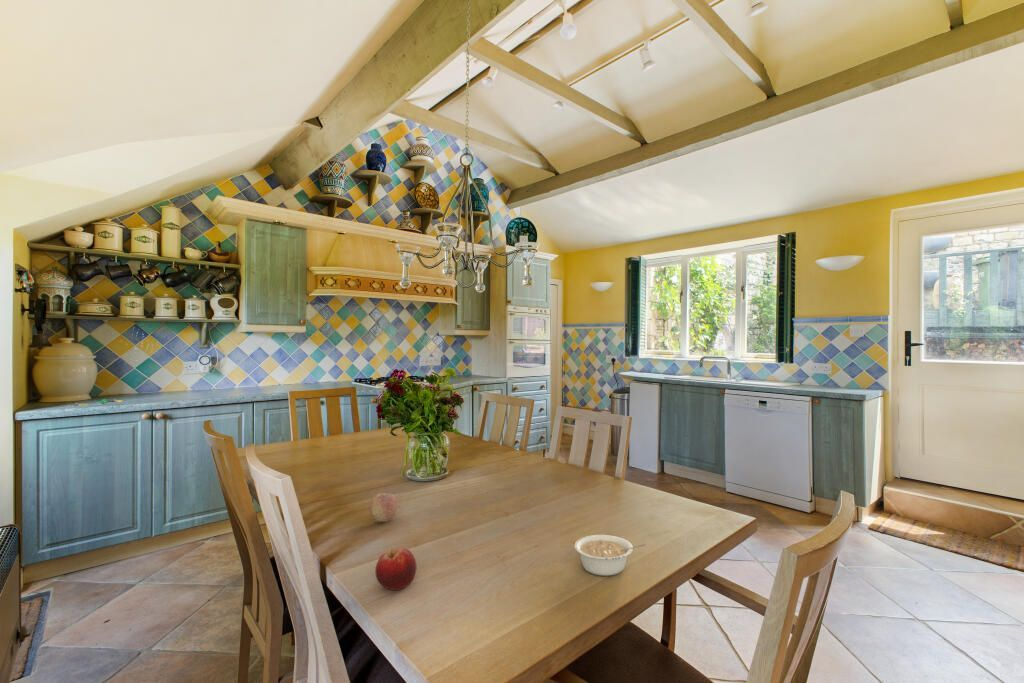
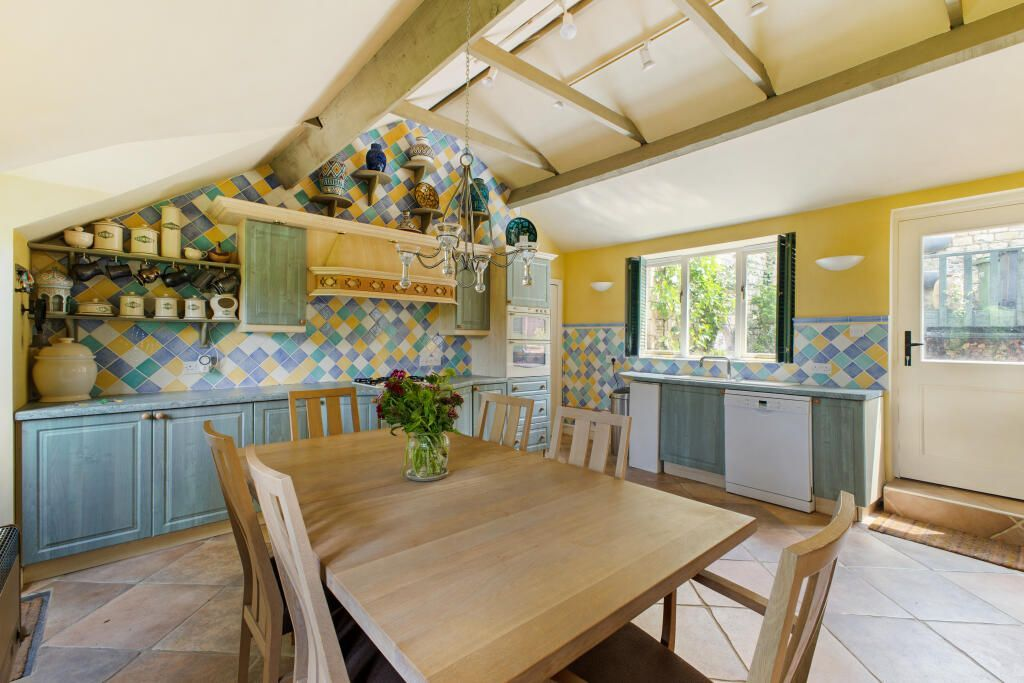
- fruit (383, 507)
- legume (605, 553)
- fruit (396, 567)
